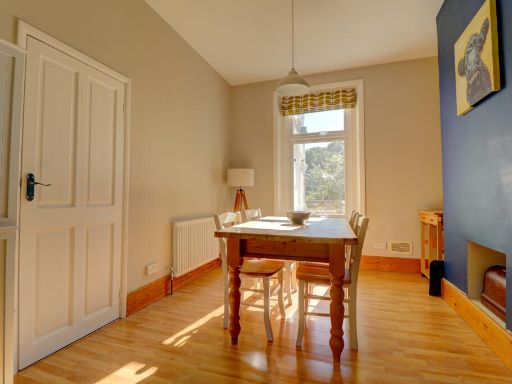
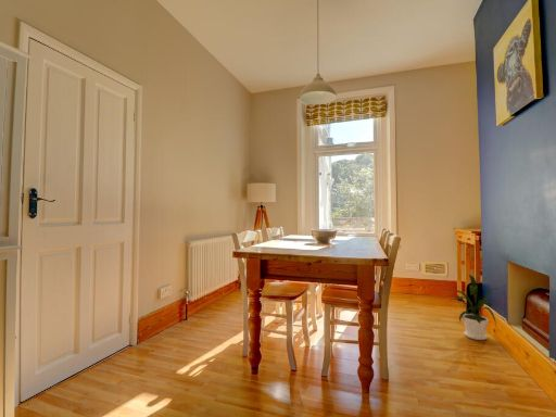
+ house plant (472, 306)
